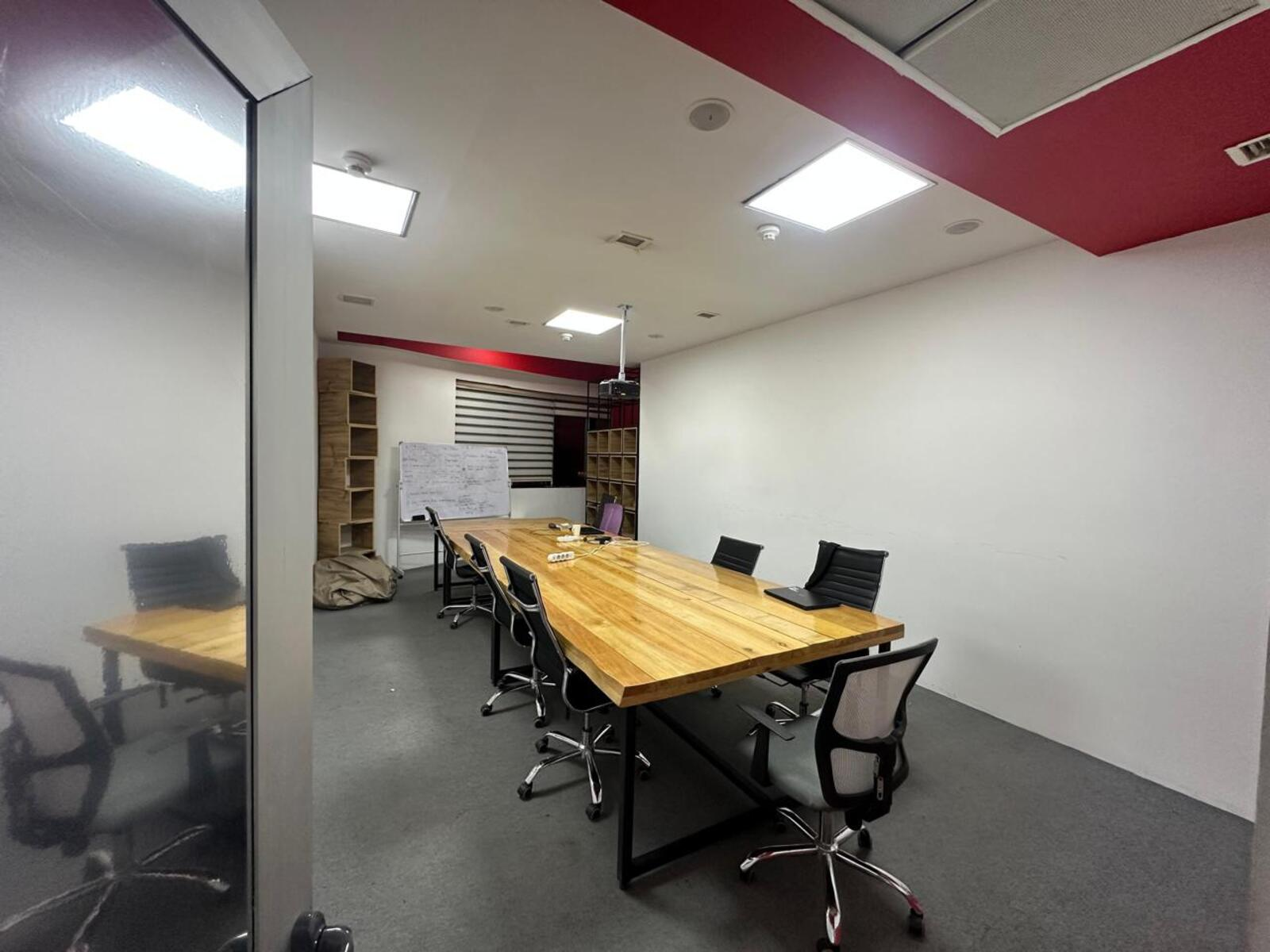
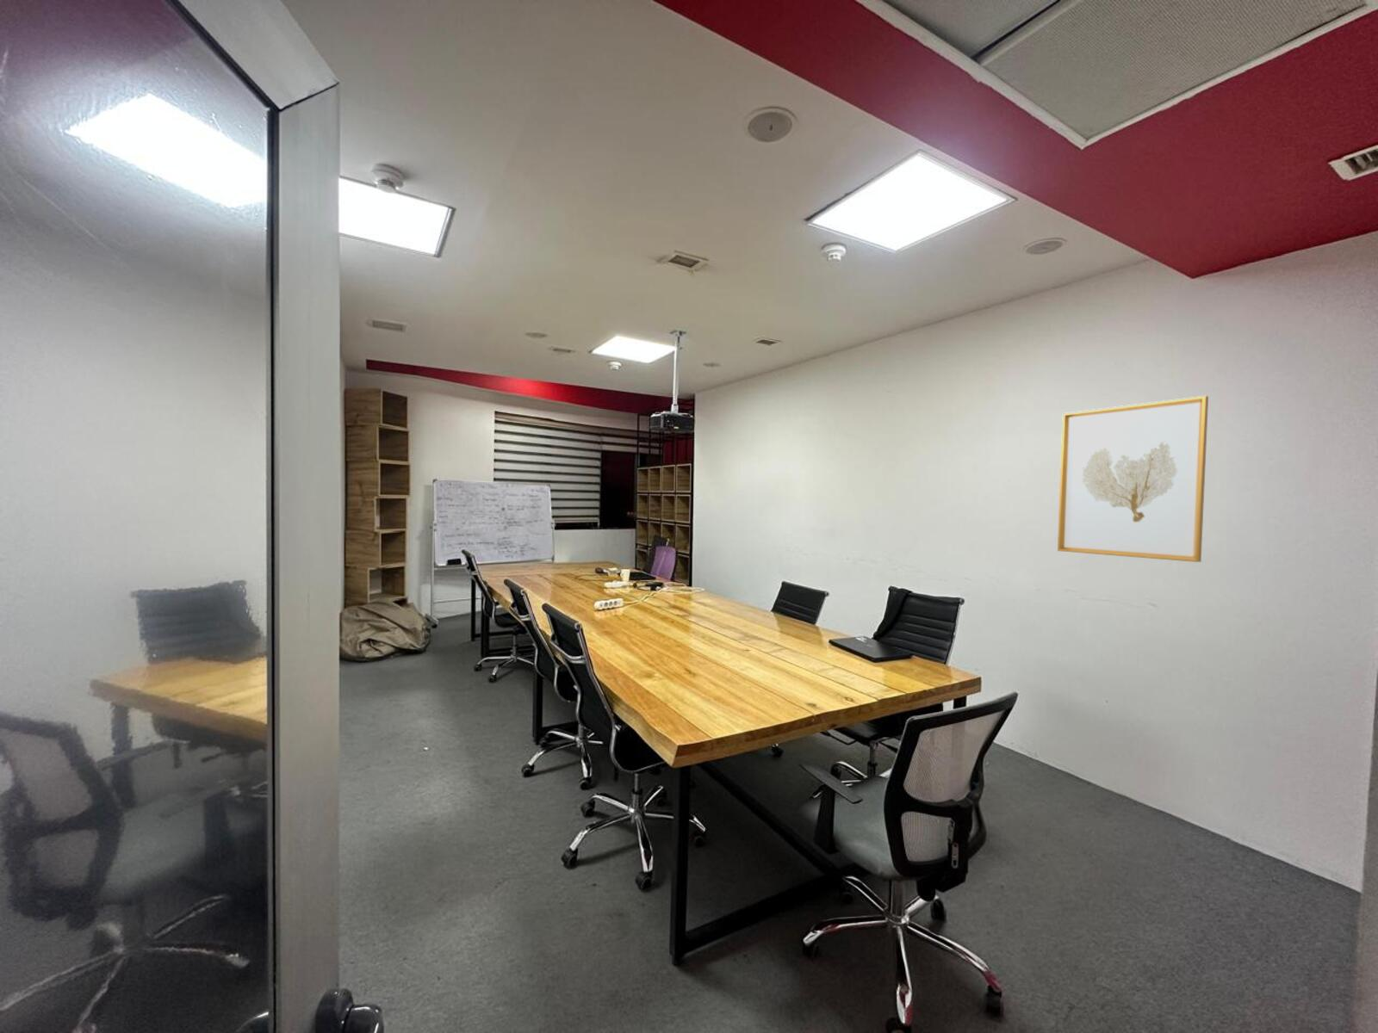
+ wall art (1125, 481)
